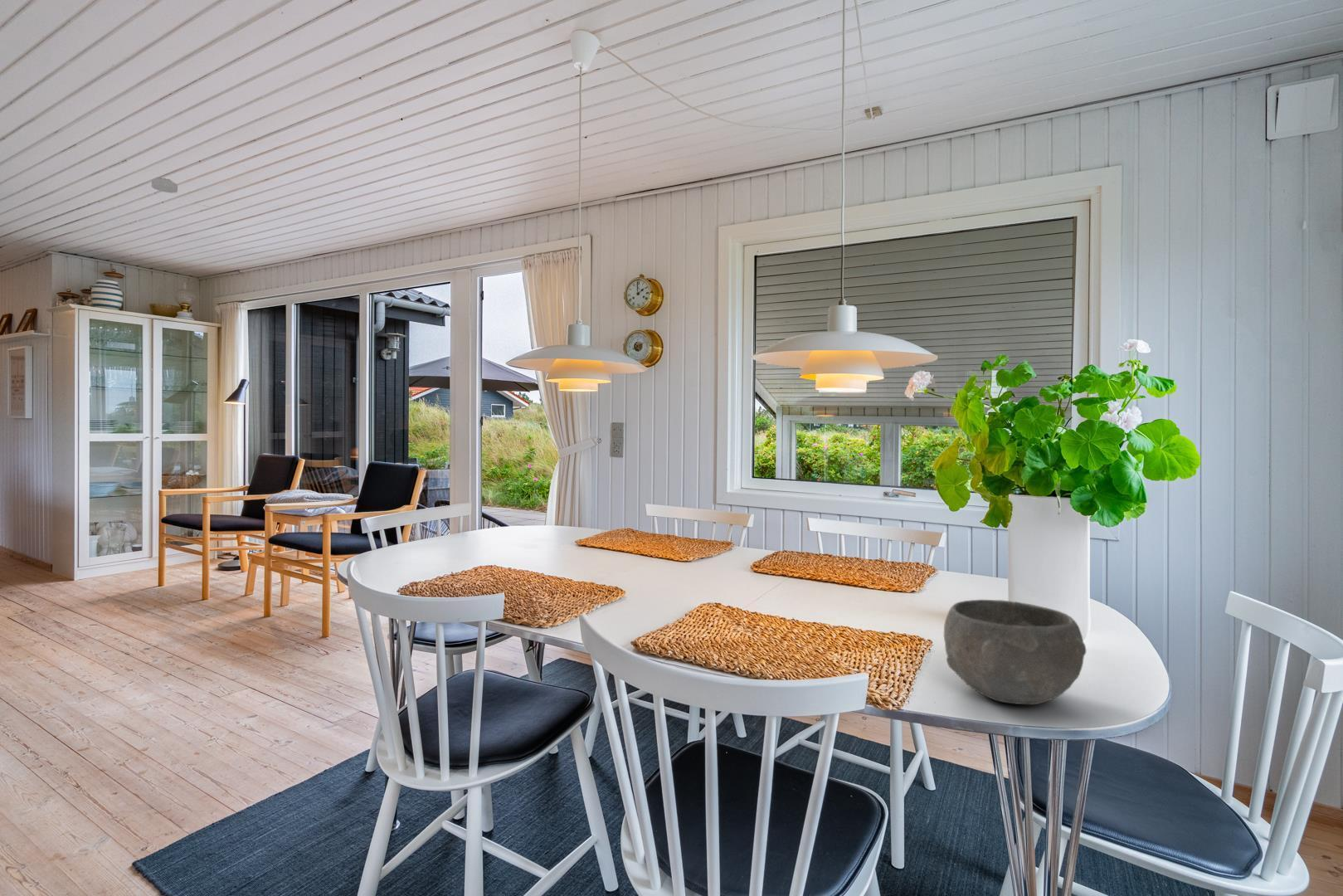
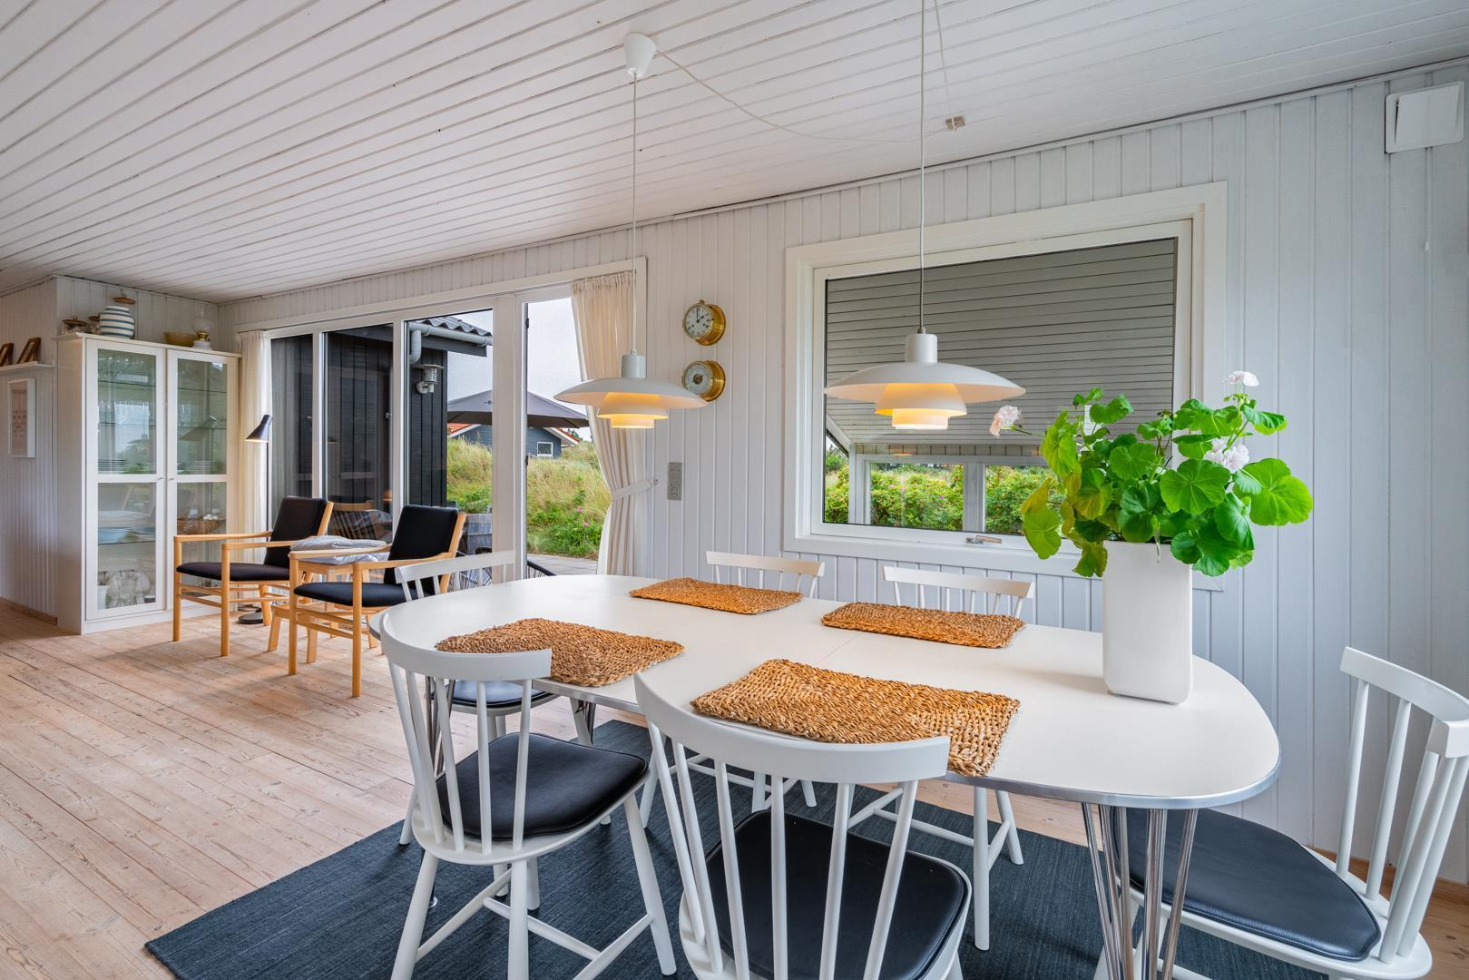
- bowl (1010, 652)
- smoke detector (164, 183)
